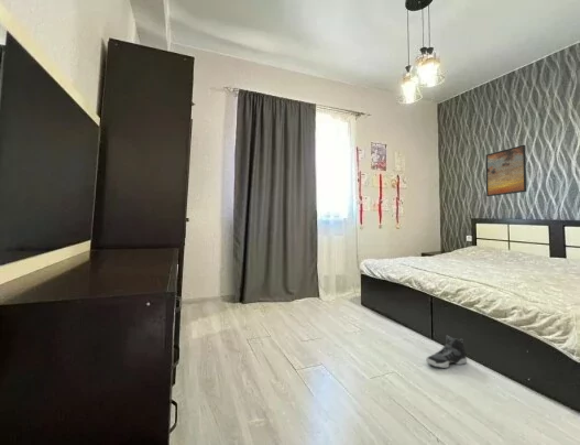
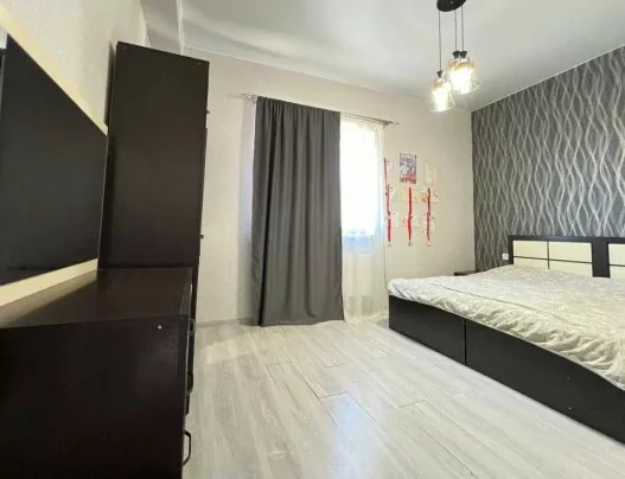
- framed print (504, 172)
- sneaker (446, 349)
